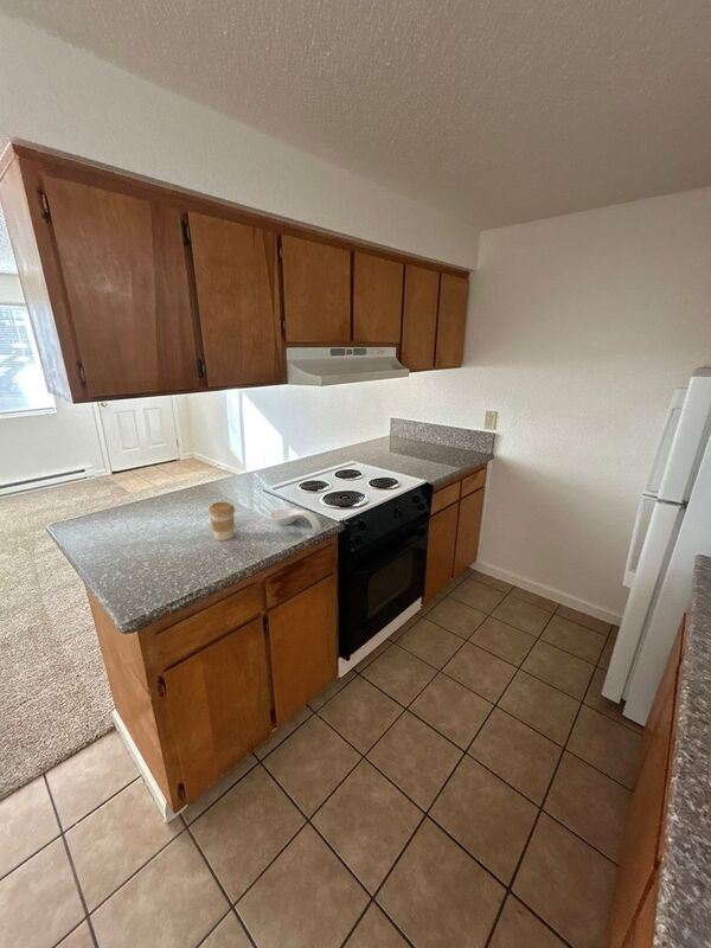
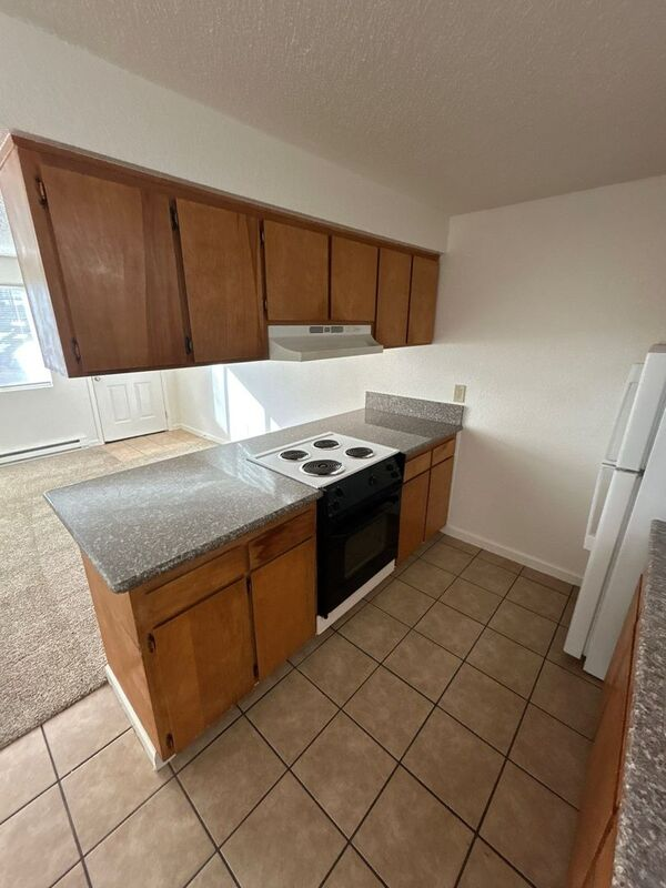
- spoon rest (295, 517)
- coffee cup (223, 520)
